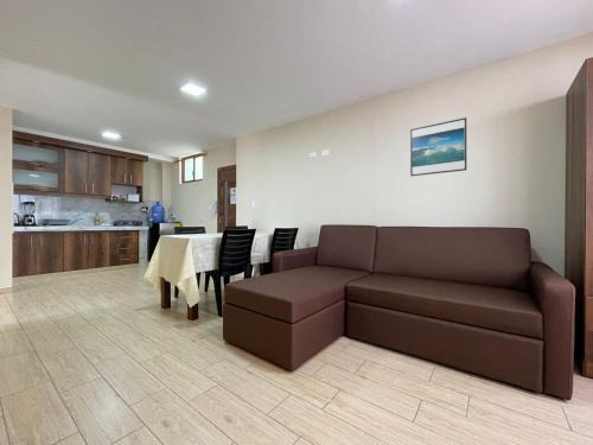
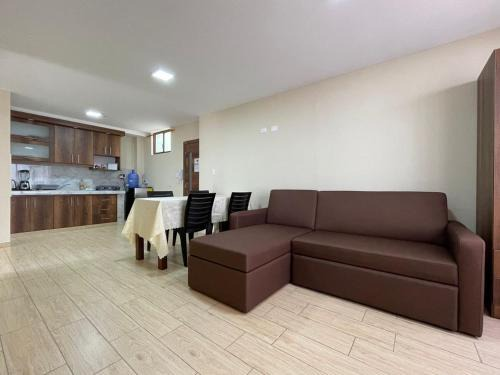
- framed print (436, 148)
